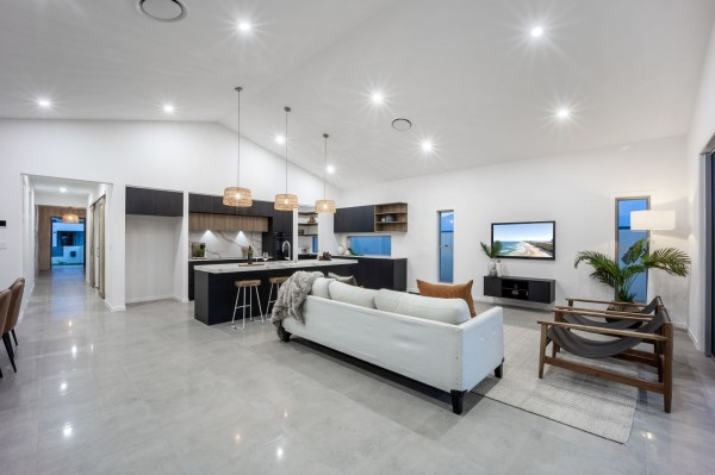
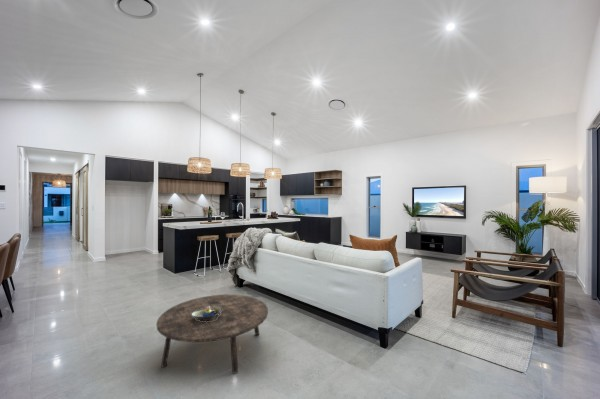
+ coffee table (215, 330)
+ decorative bowl (211, 310)
